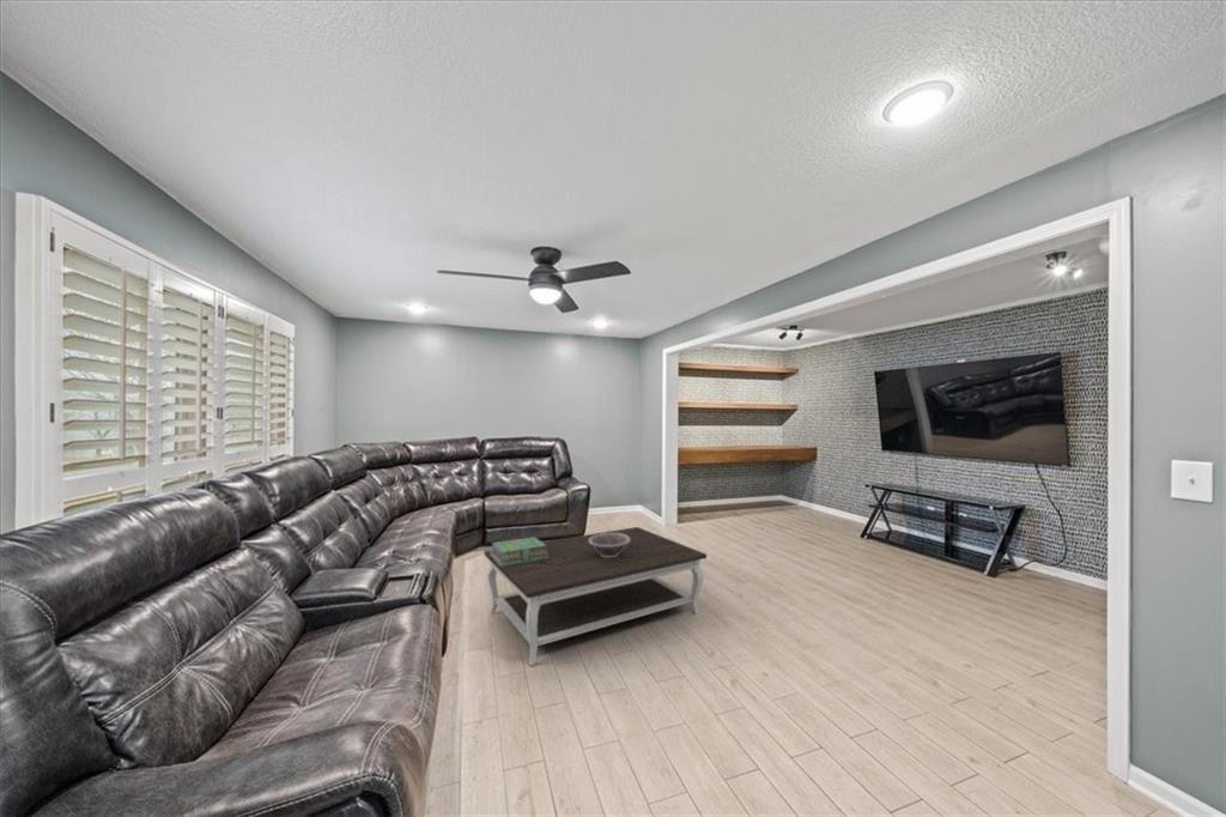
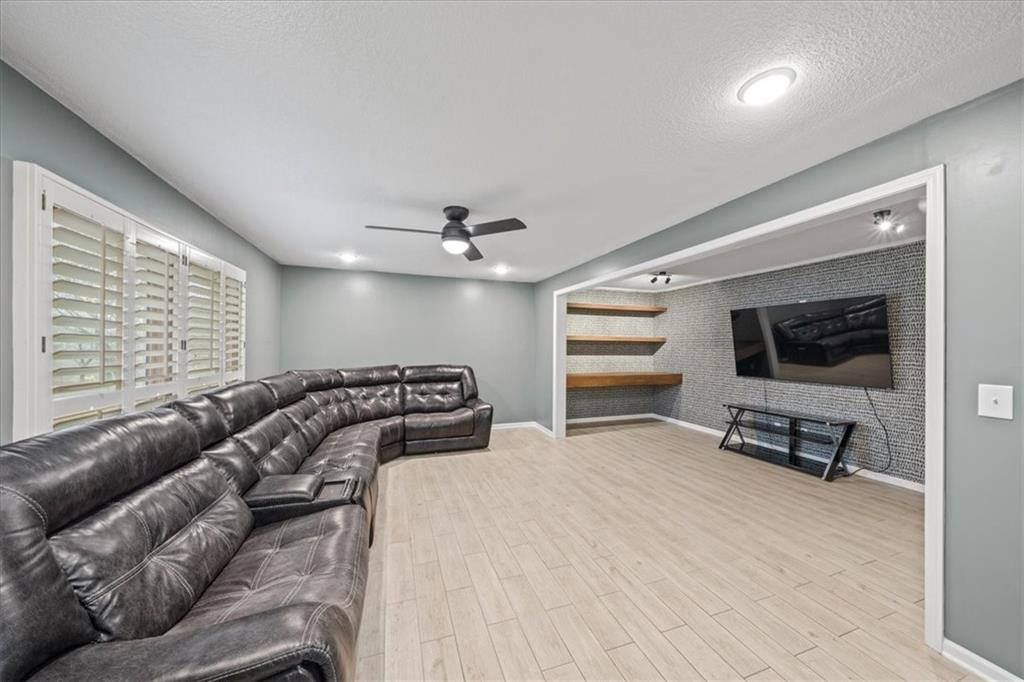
- coffee table (594, 582)
- stack of books (518, 550)
- decorative bowl (608, 546)
